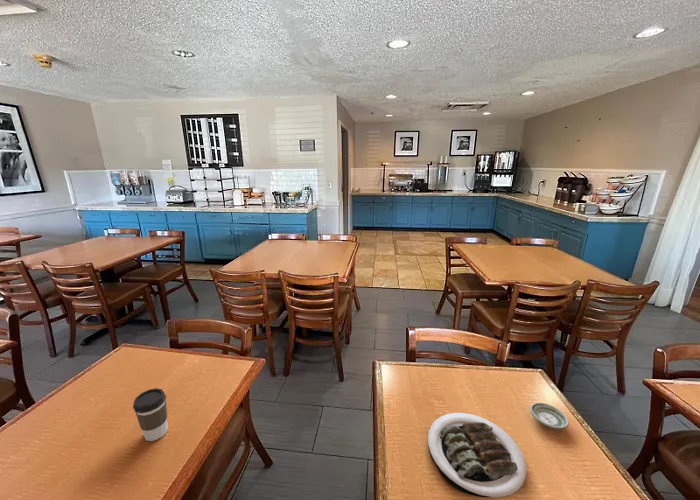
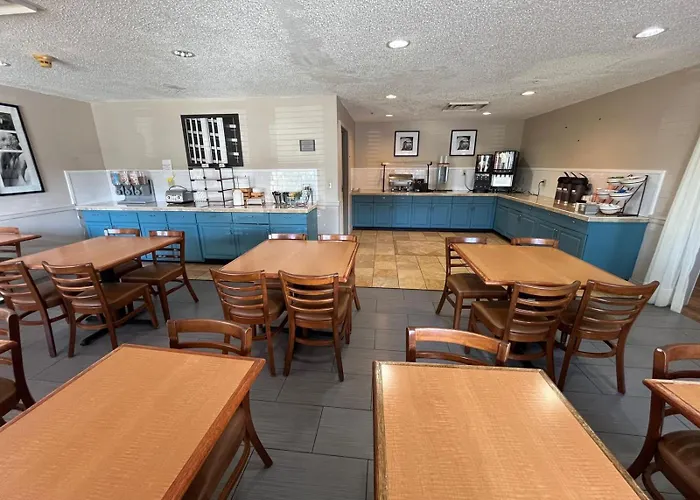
- saucer (548, 417)
- coffee cup (152, 415)
- plate (474, 448)
